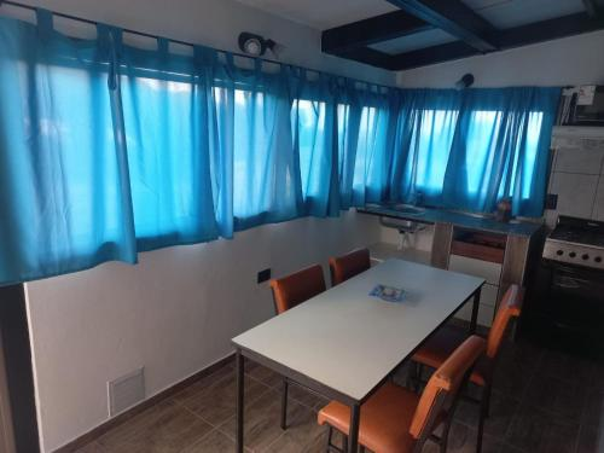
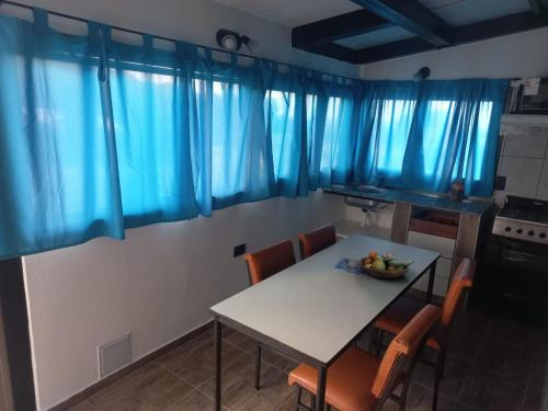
+ fruit bowl (384, 262)
